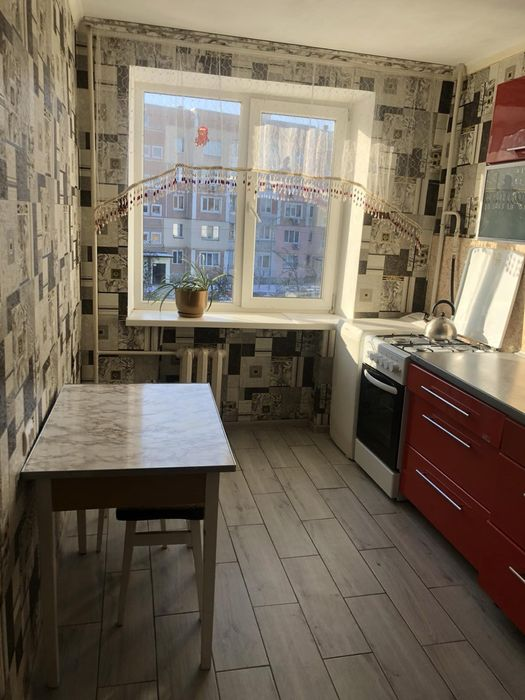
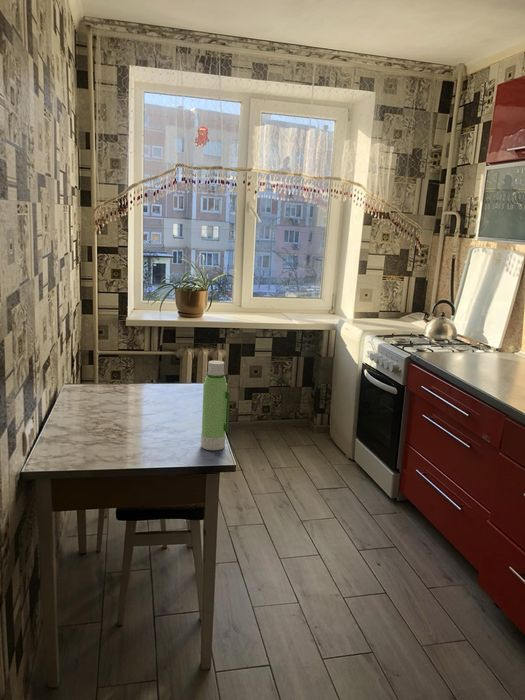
+ water bottle (215, 405)
